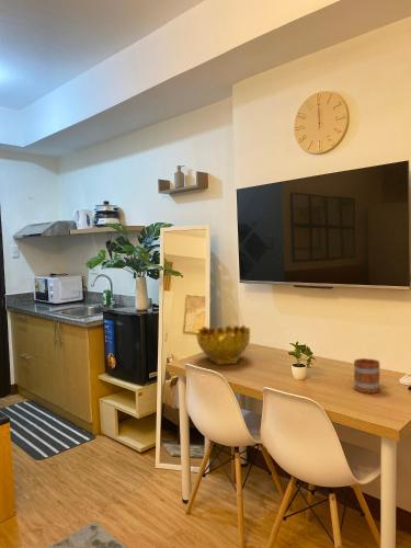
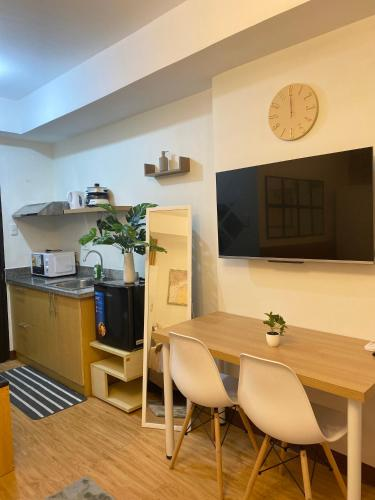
- mug (369, 374)
- decorative bowl (224, 344)
